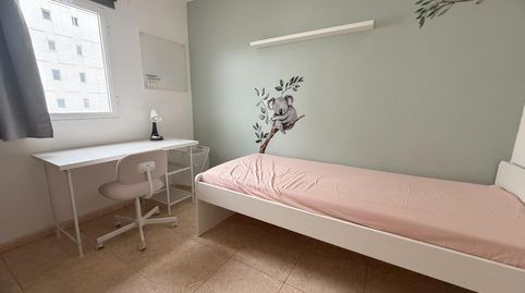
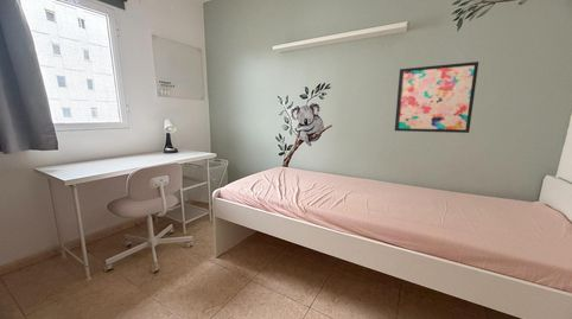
+ wall art (432, 100)
